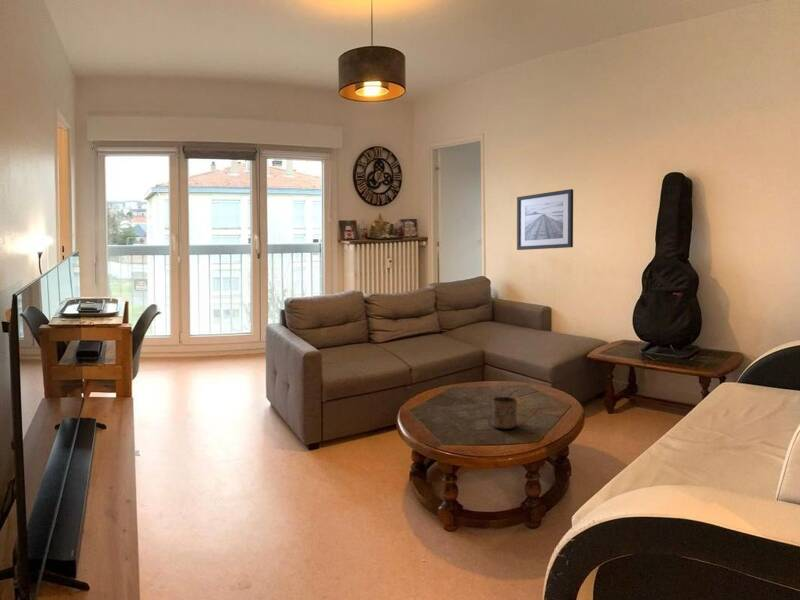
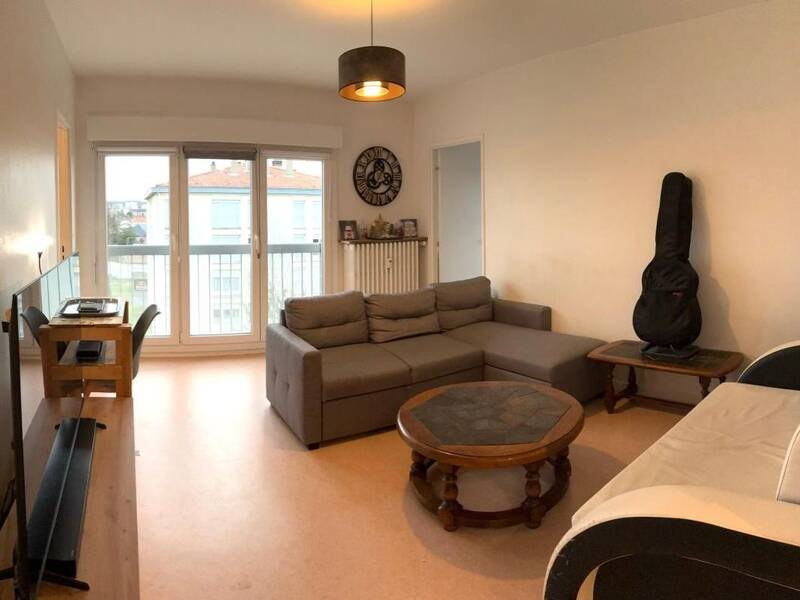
- cup (504, 412)
- wall art (543, 221)
